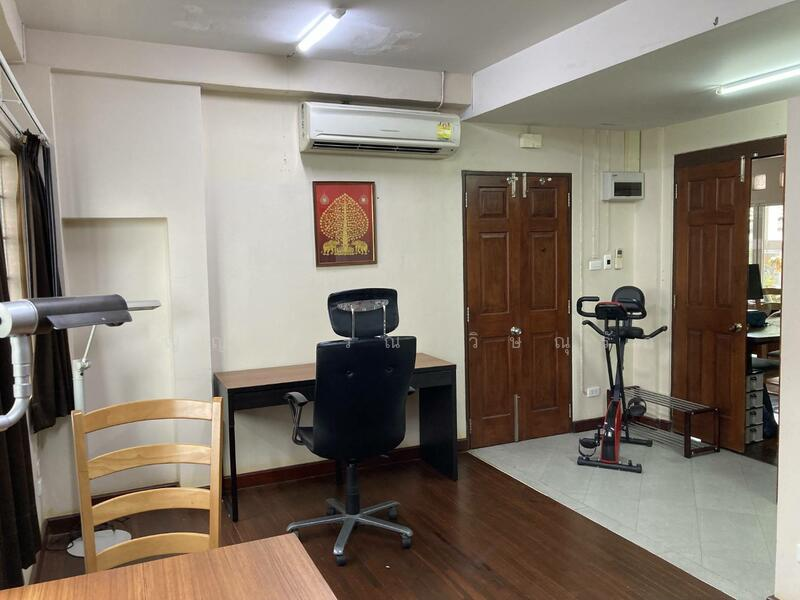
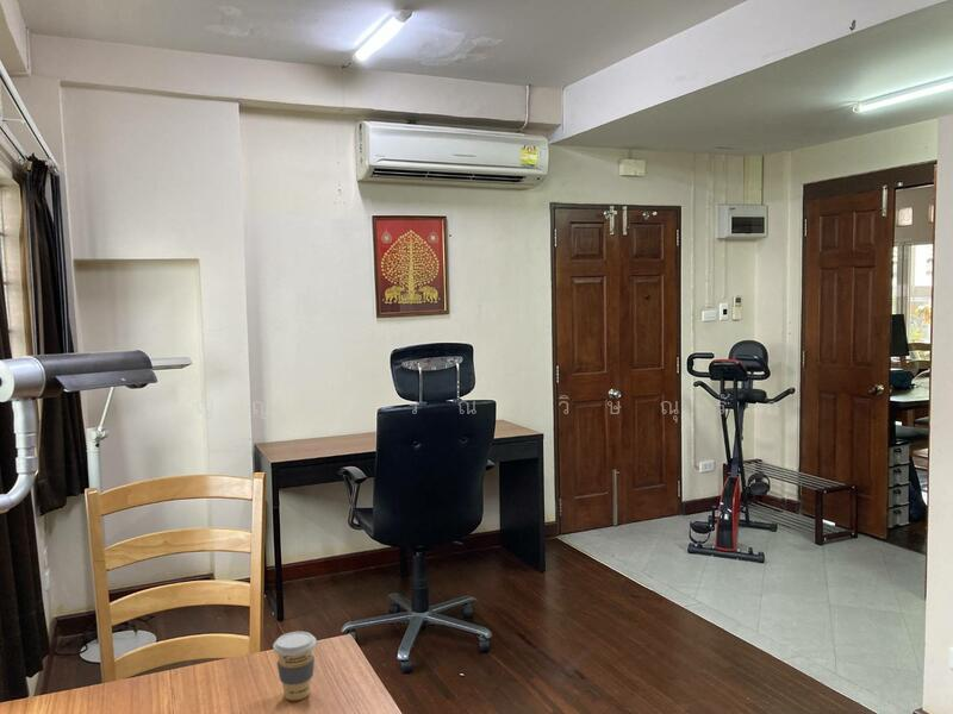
+ coffee cup (295, 666)
